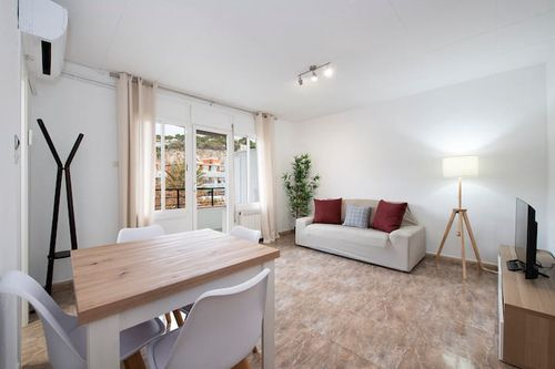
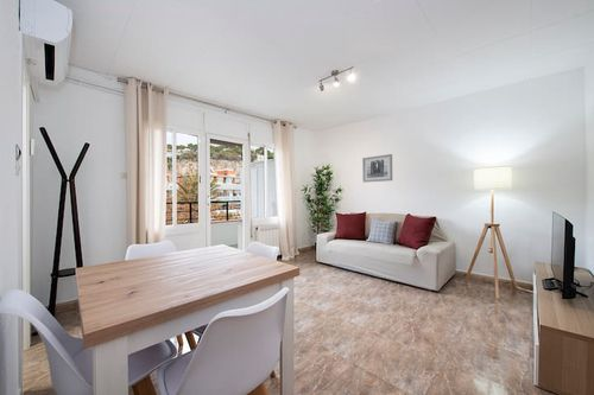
+ wall art (377, 168)
